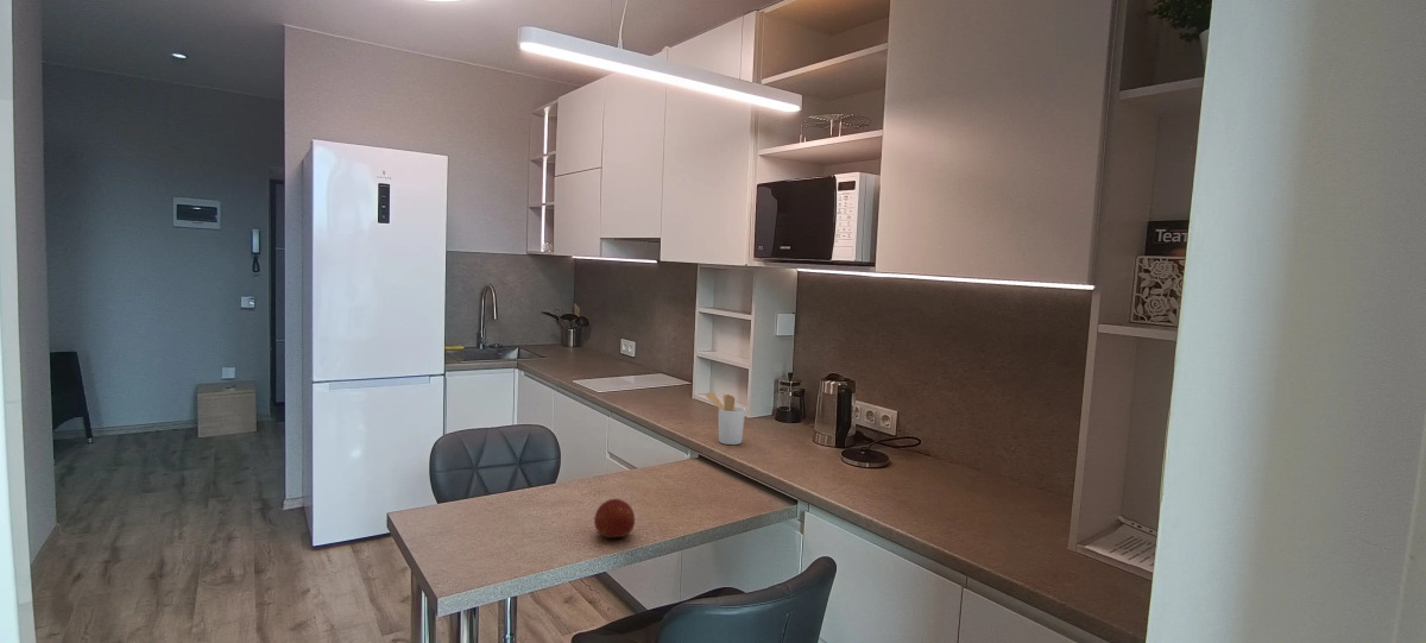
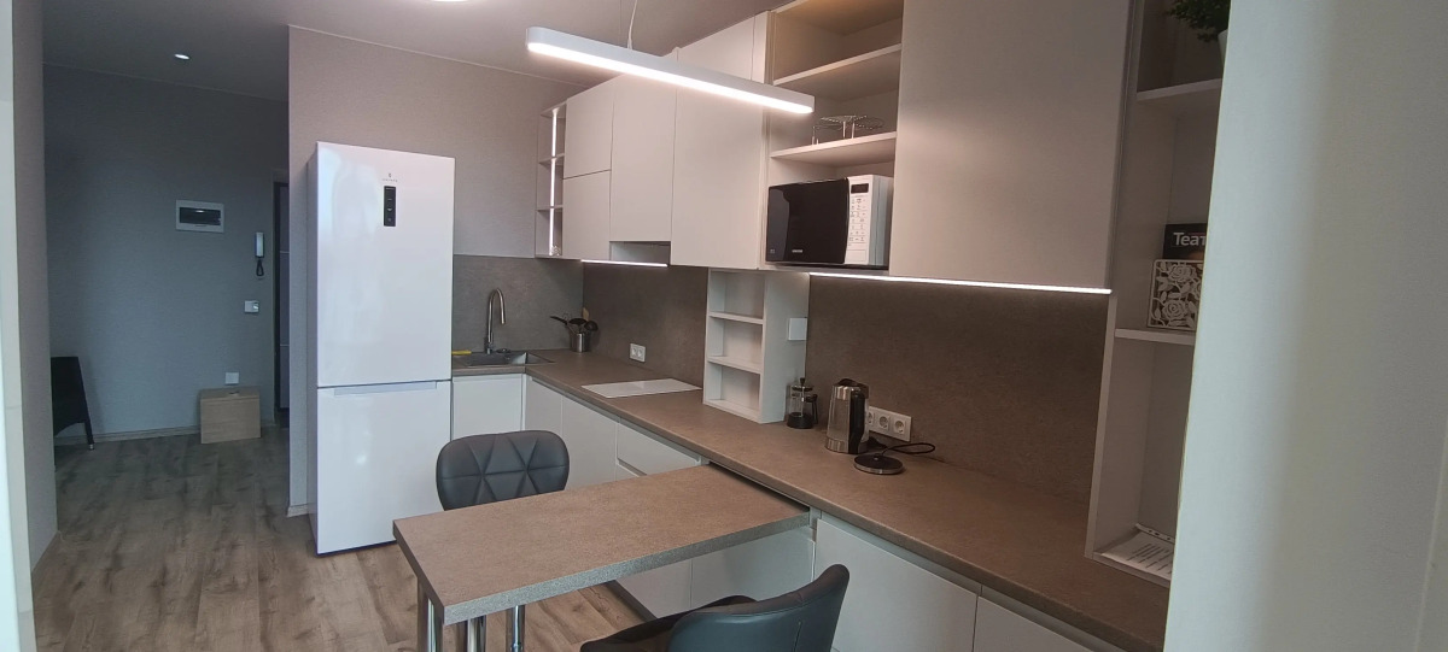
- fruit (614, 517)
- utensil holder (724, 416)
